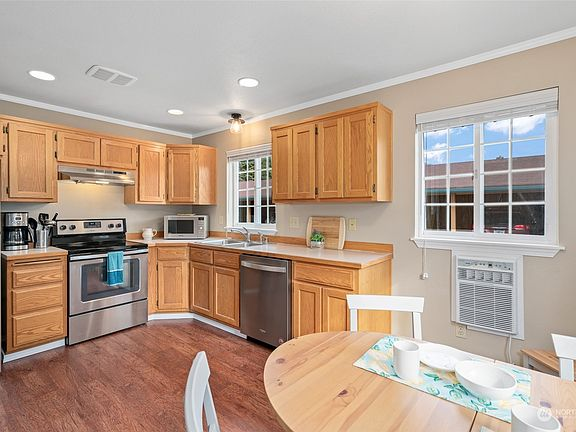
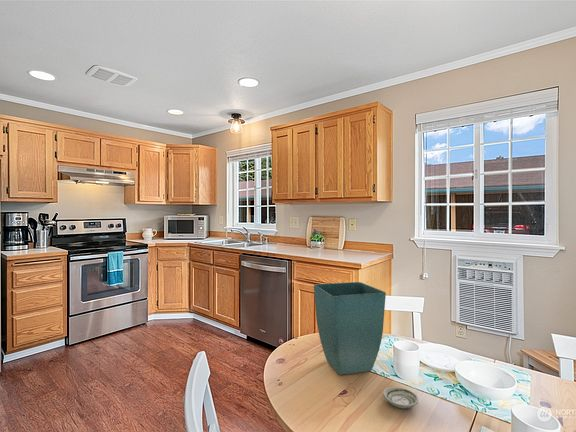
+ saucer (400, 399)
+ flower pot (347, 326)
